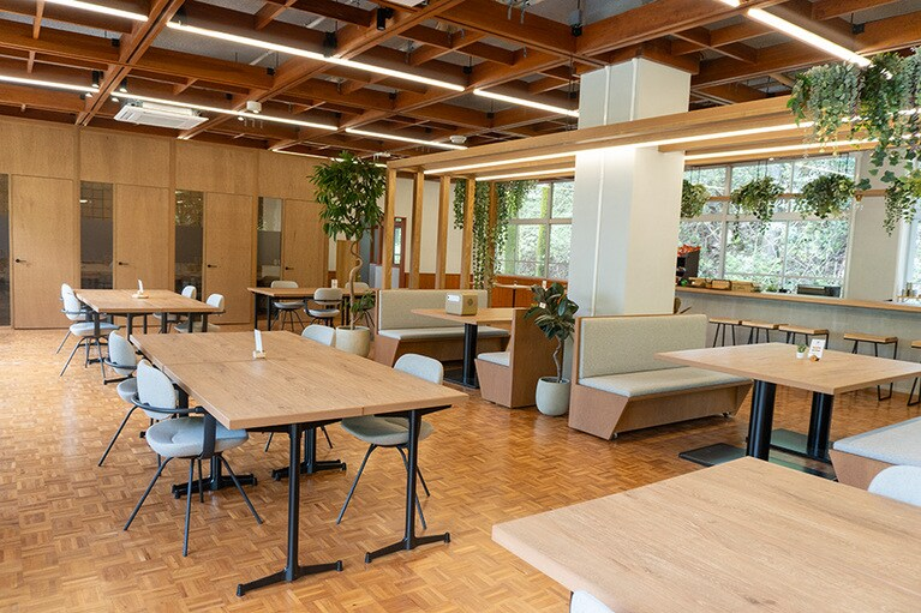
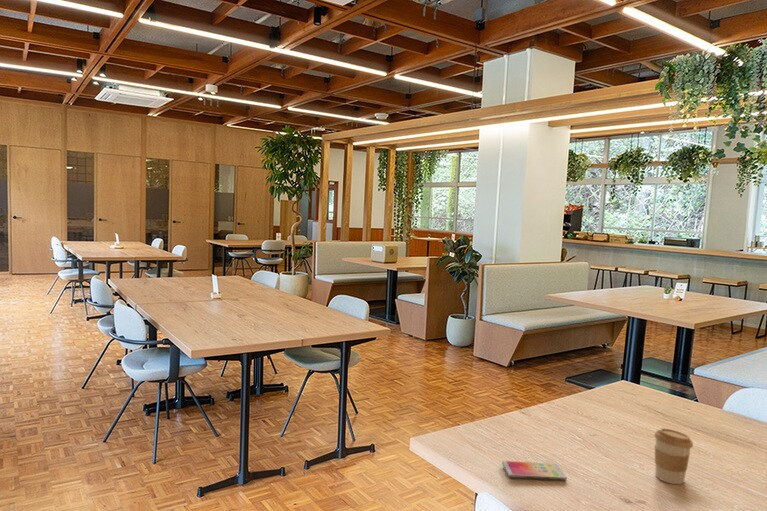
+ smartphone (533, 470)
+ coffee cup (671, 454)
